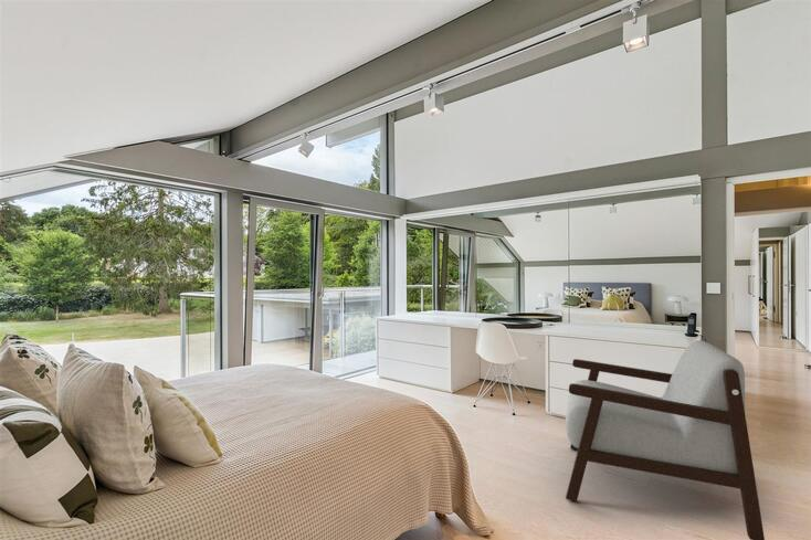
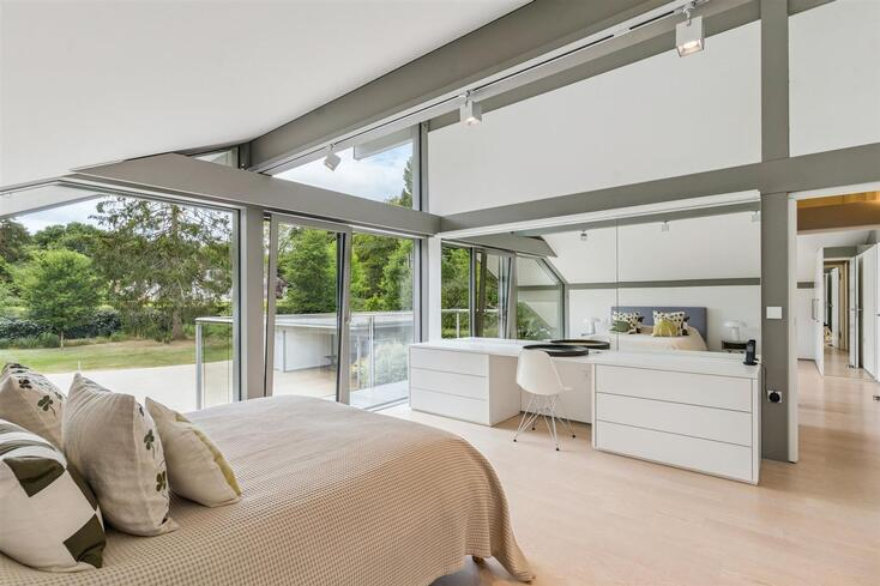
- armchair (645, 413)
